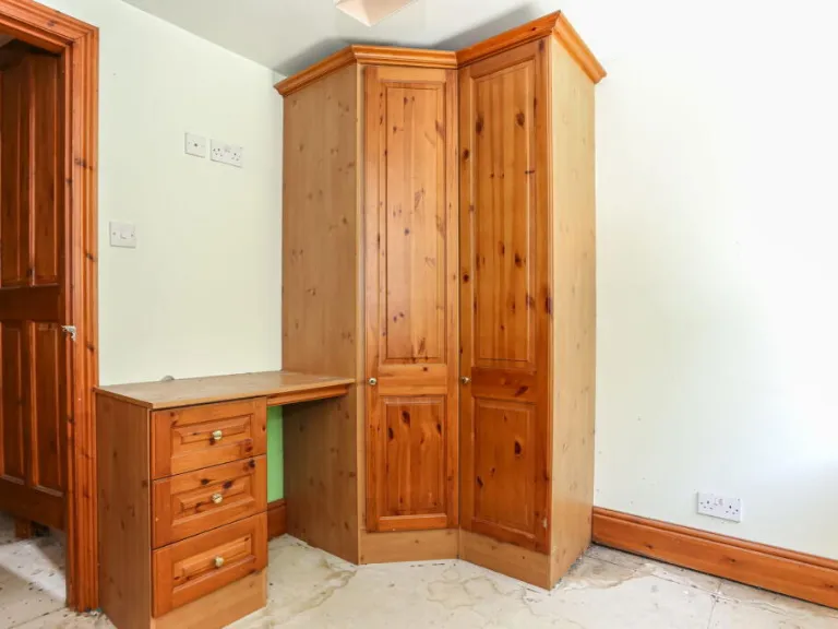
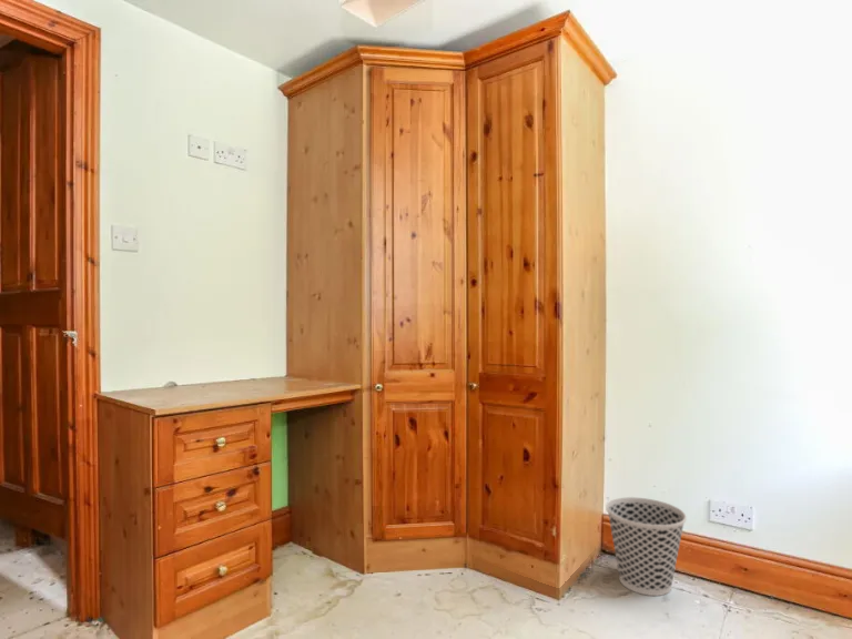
+ wastebasket (645, 546)
